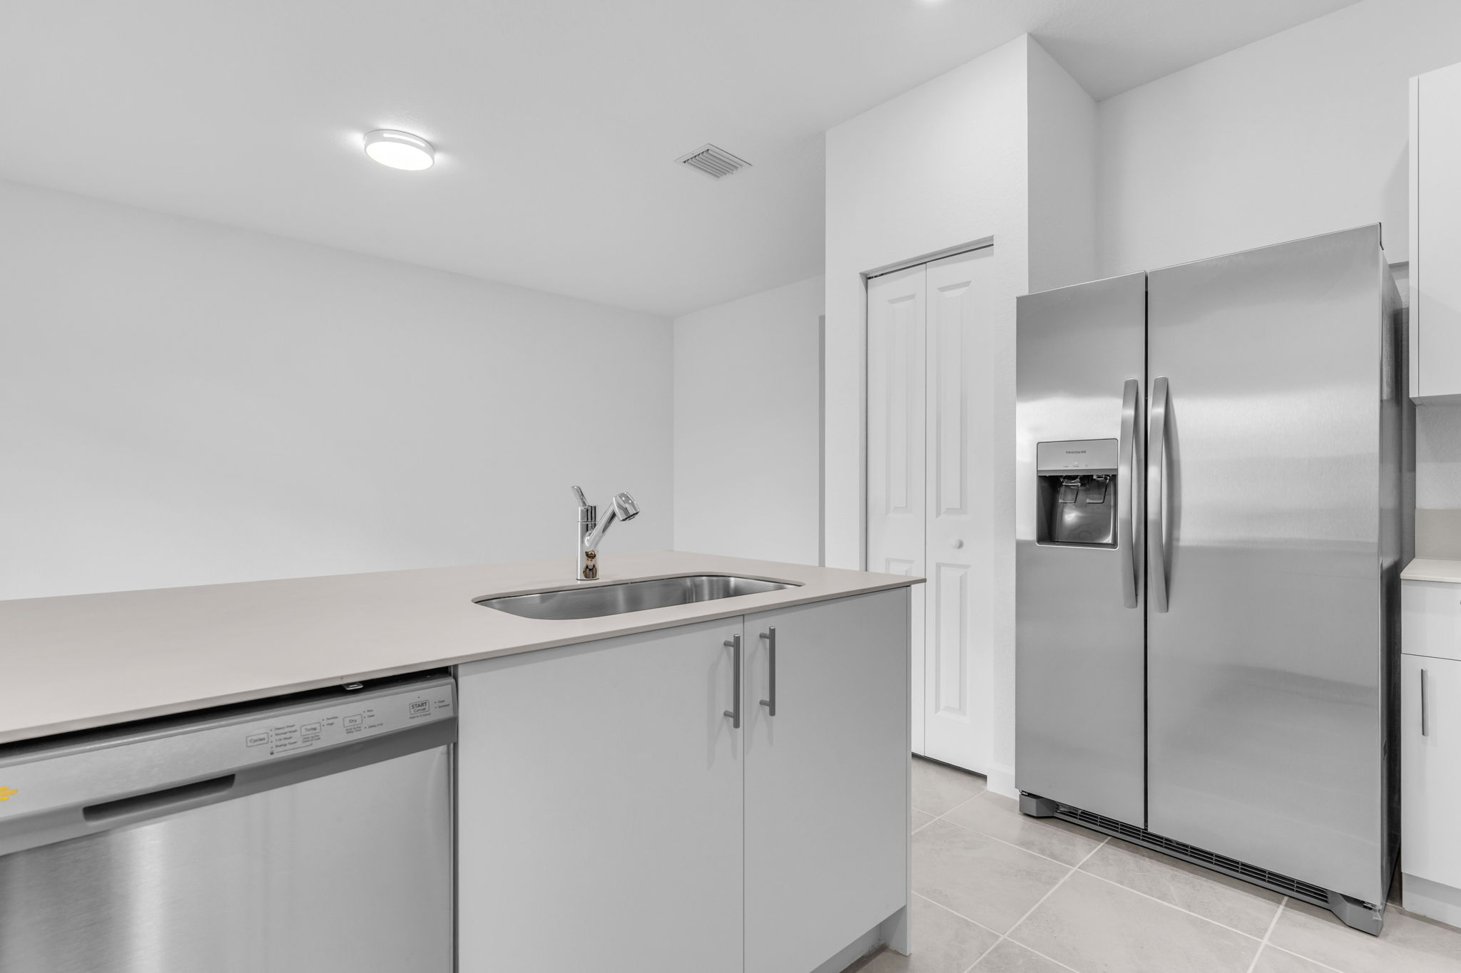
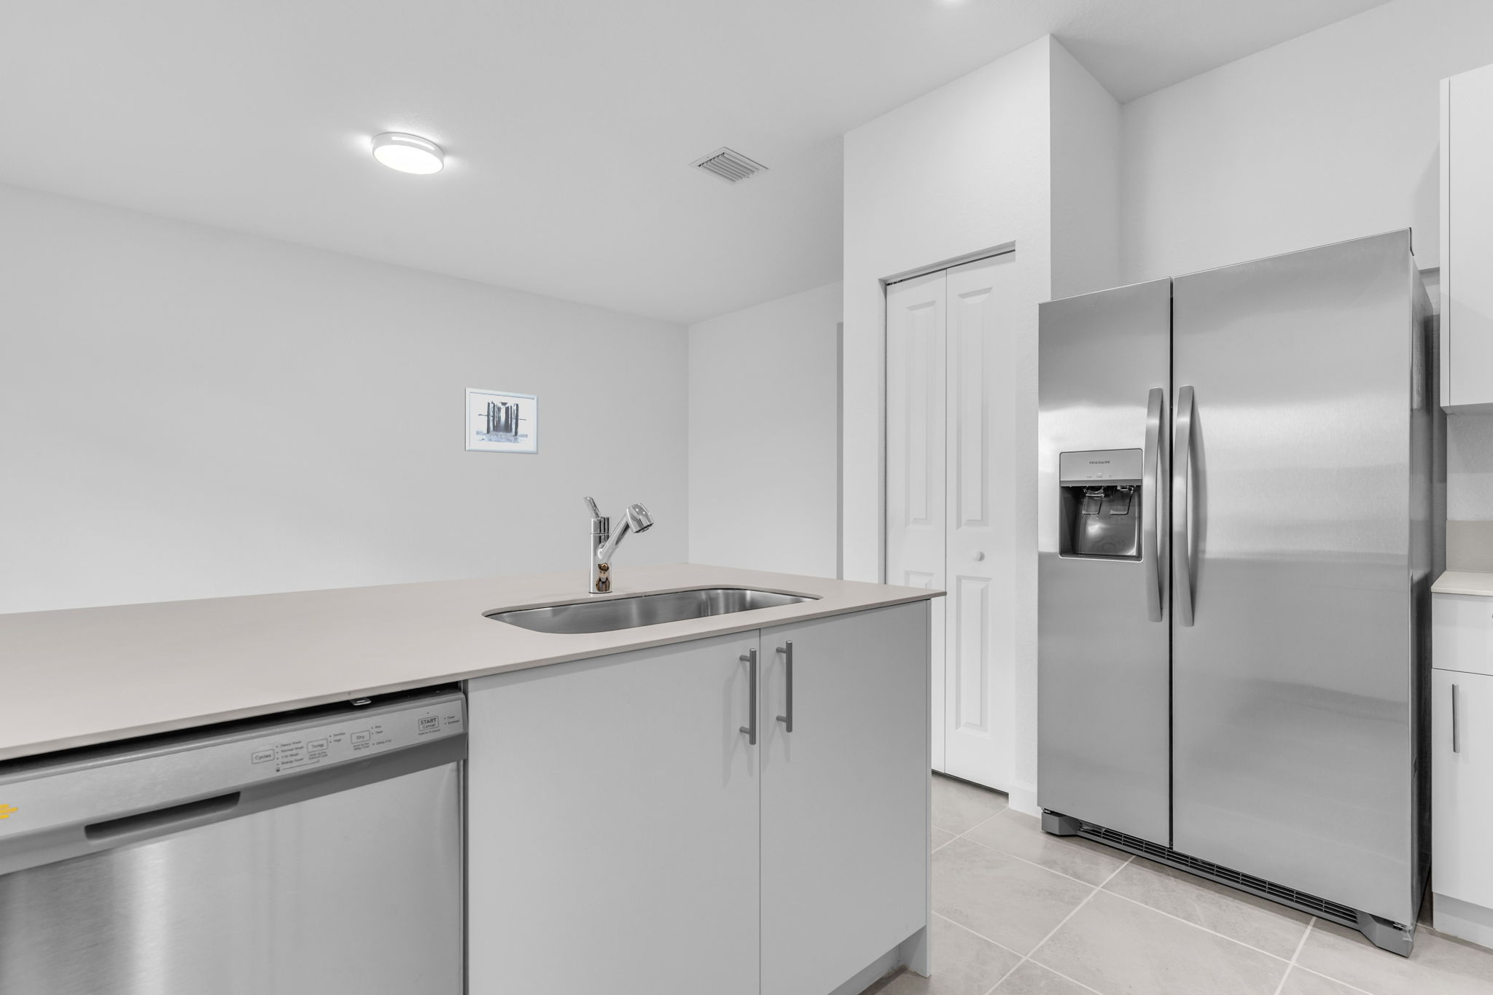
+ wall art (502, 422)
